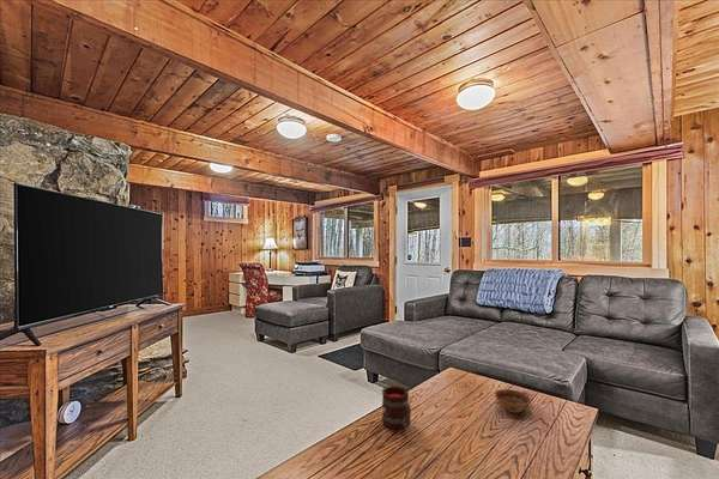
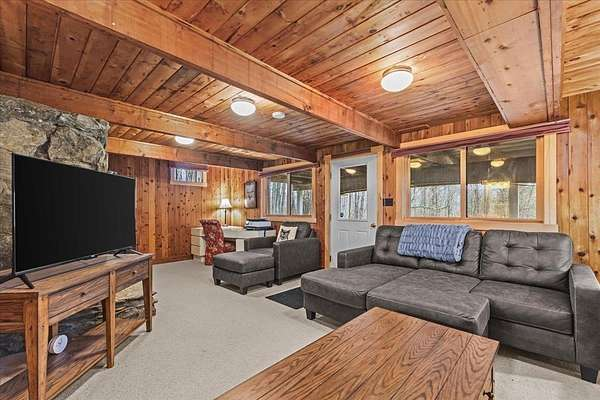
- bowl (512, 401)
- mug (398, 410)
